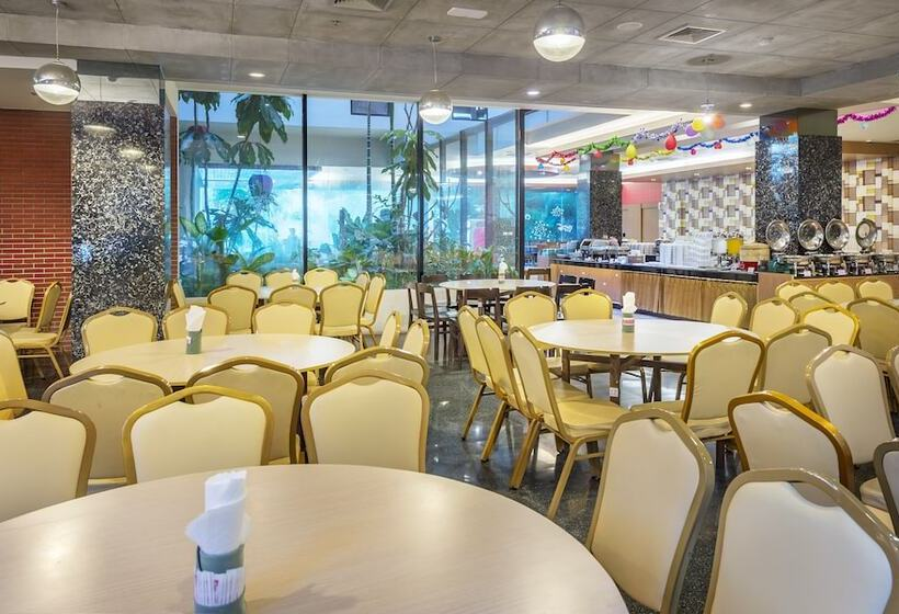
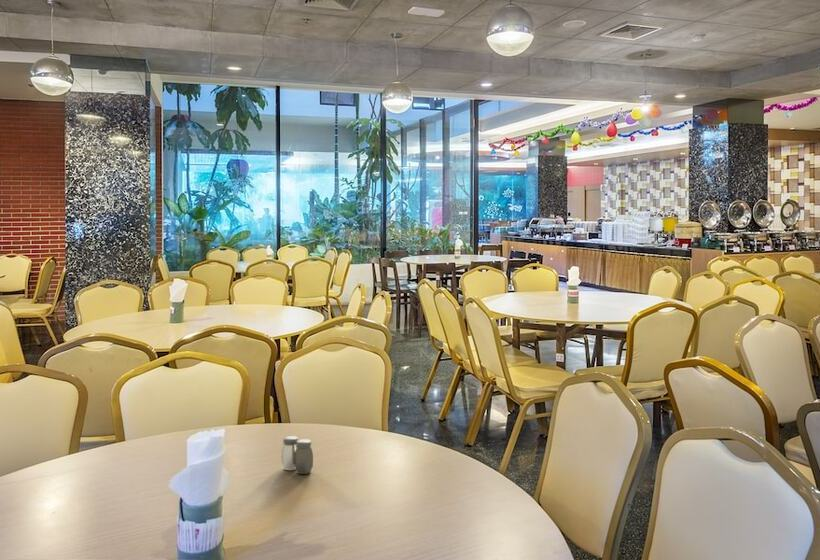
+ salt and pepper shaker (297, 454)
